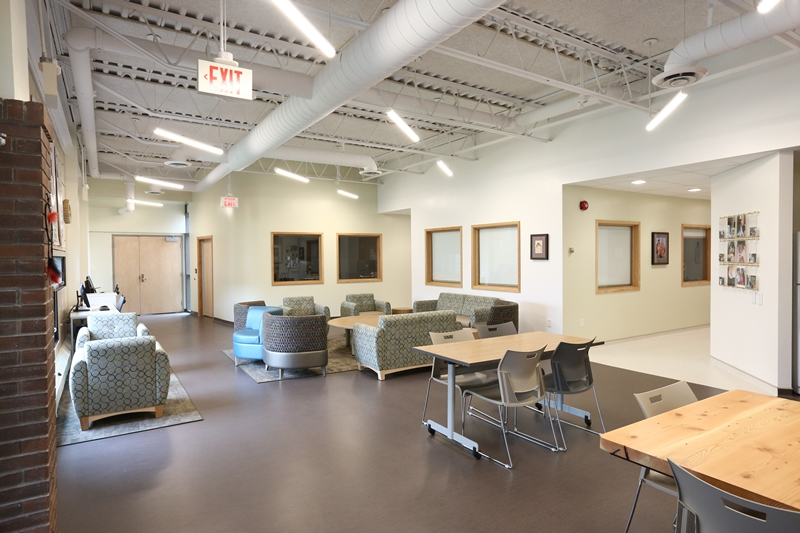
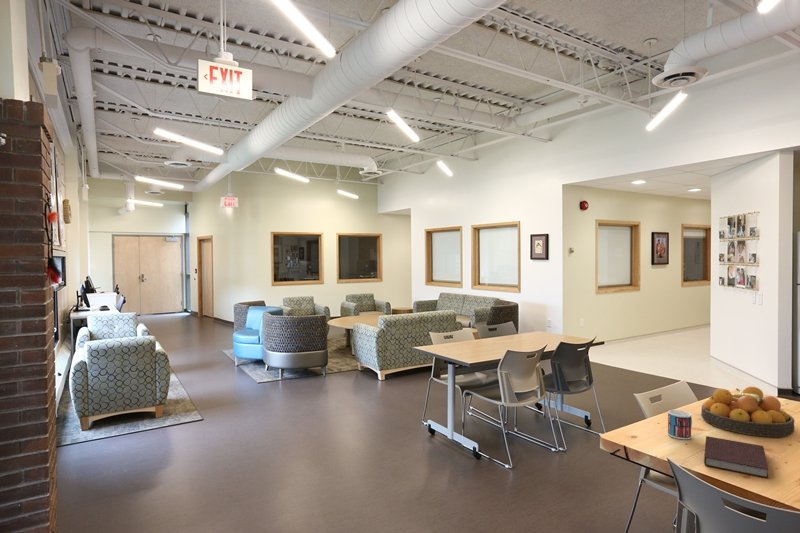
+ notebook (734, 455)
+ mug (680, 423)
+ fruit bowl (745, 406)
